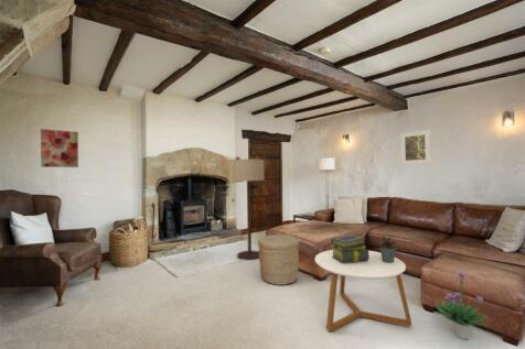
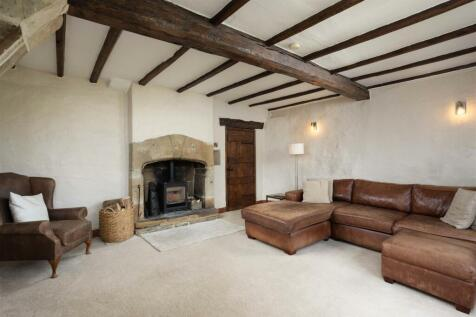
- basket (278, 258)
- potted plant (389, 248)
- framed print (415, 148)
- wall art (60, 149)
- coffee table (356, 277)
- stack of books (349, 248)
- potted plant (460, 304)
- floor lamp (248, 207)
